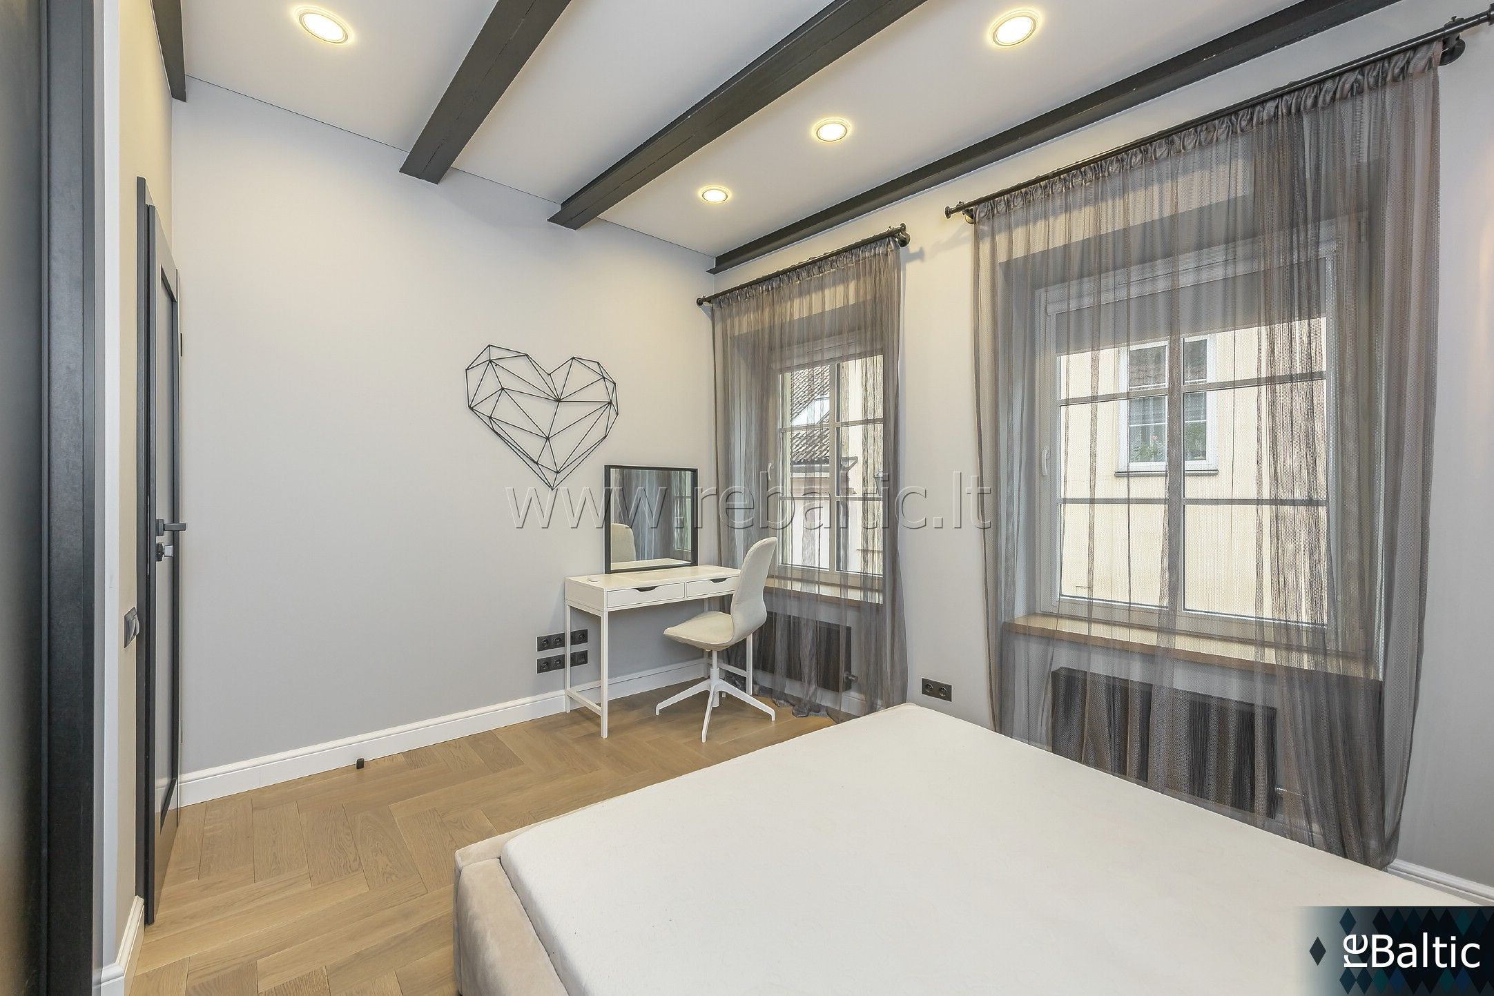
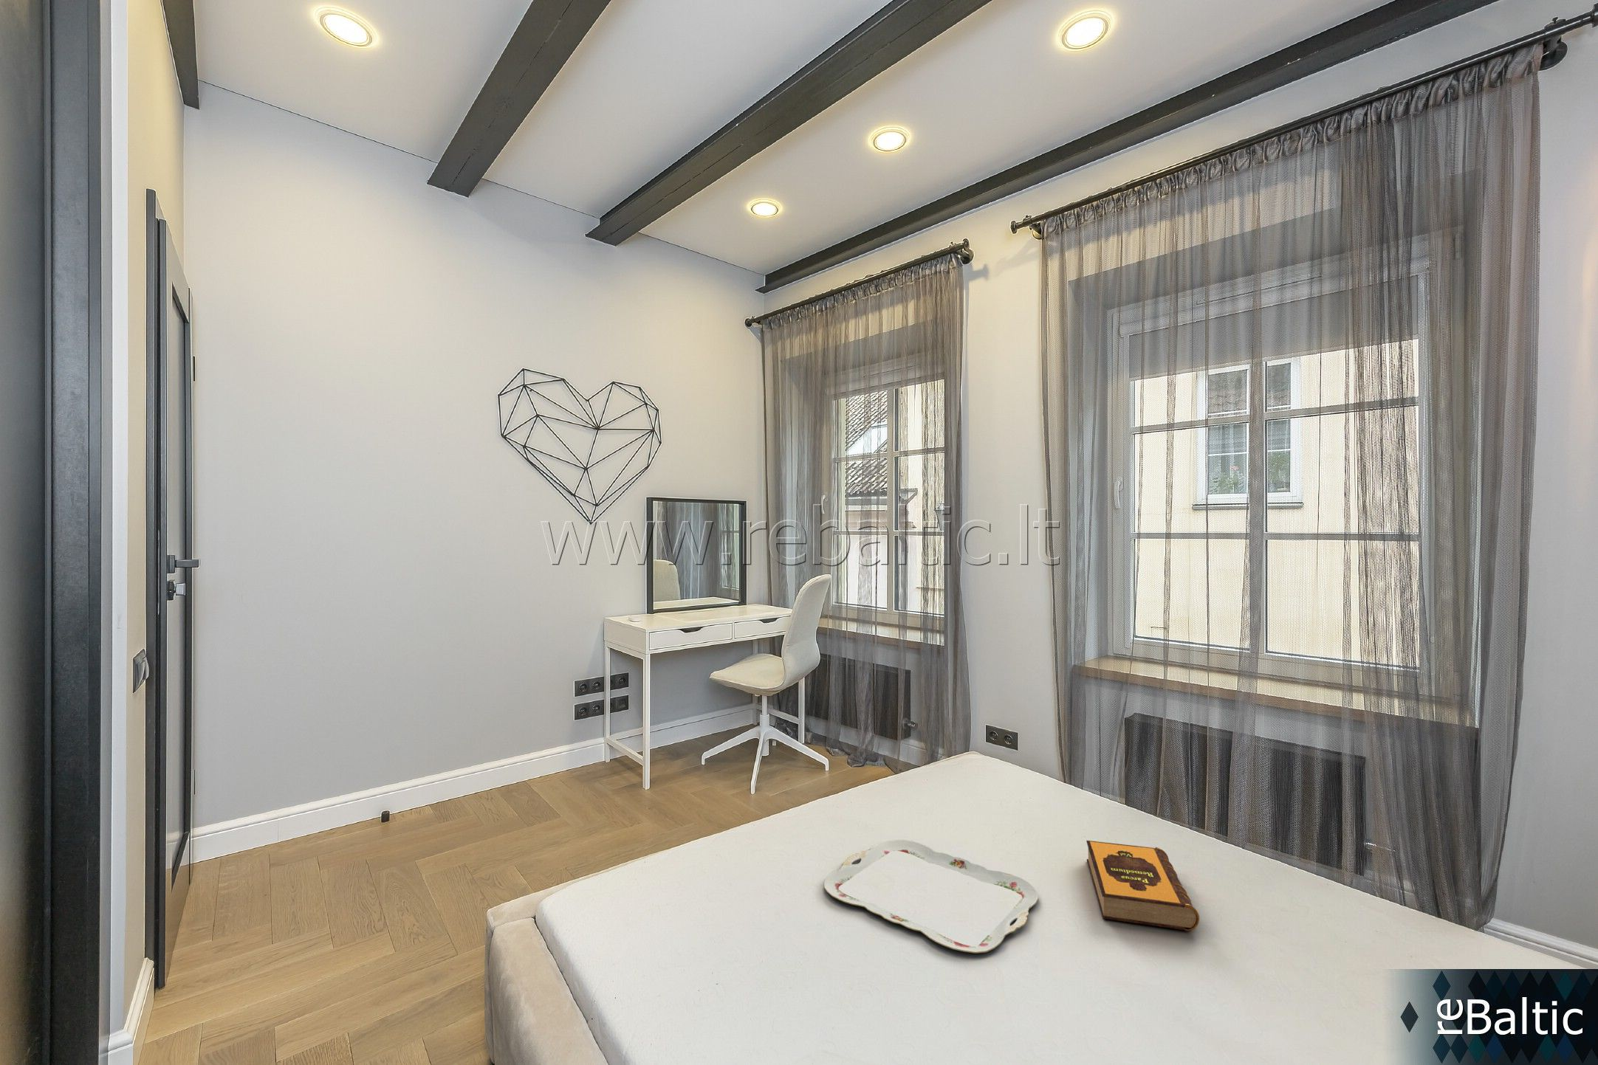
+ hardback book (1137, 881)
+ serving tray (937, 864)
